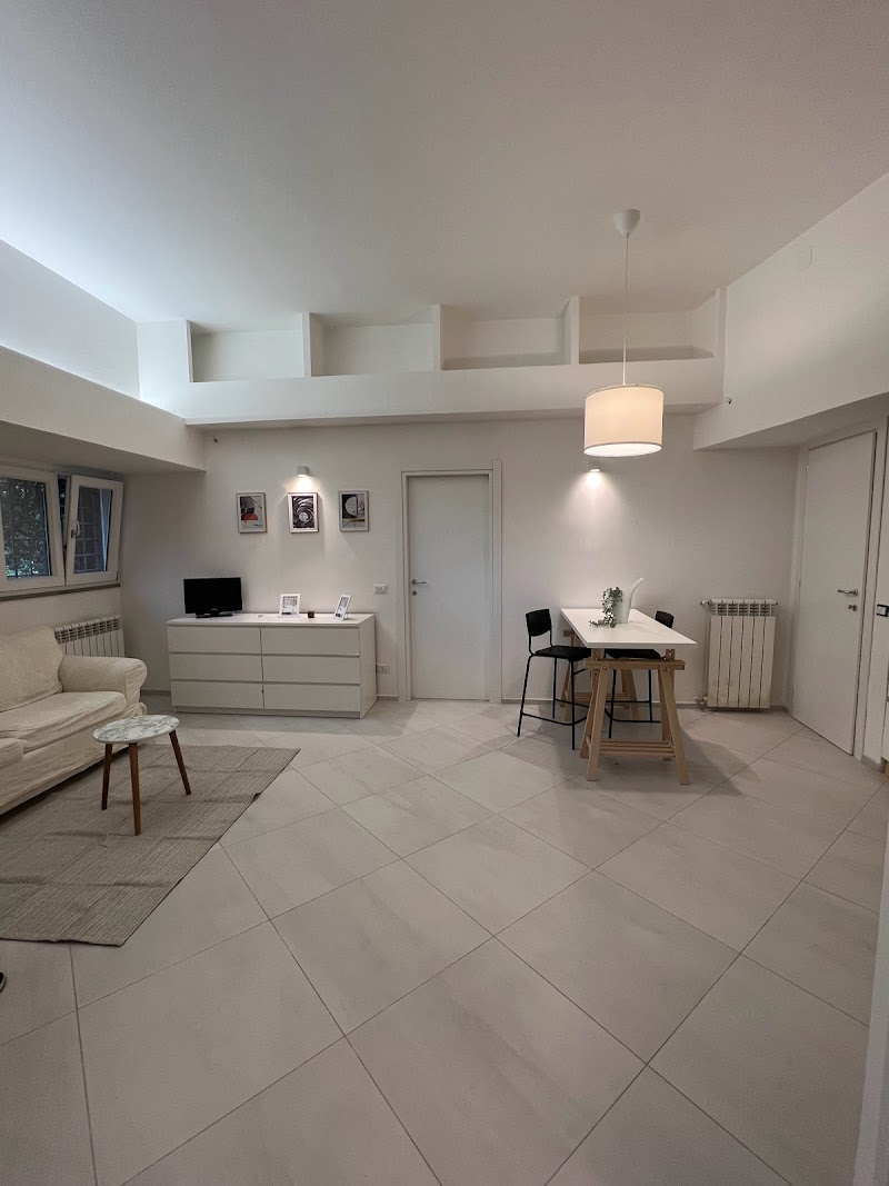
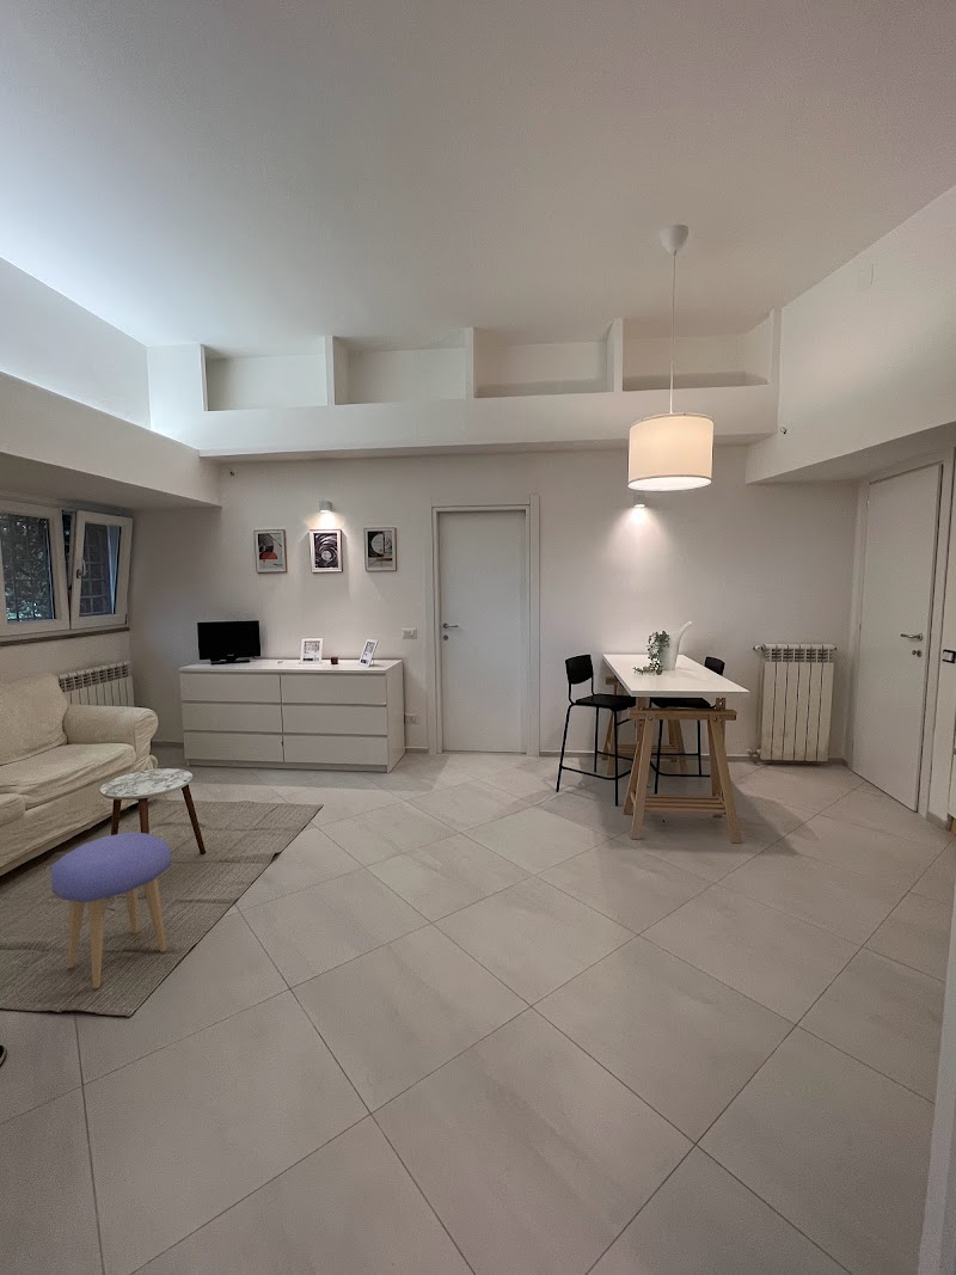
+ stool (114, 895)
